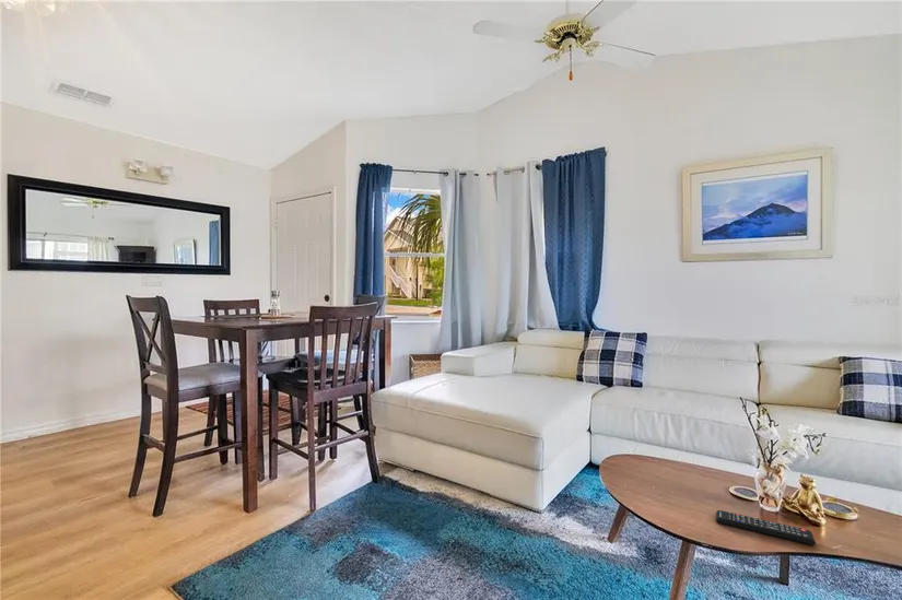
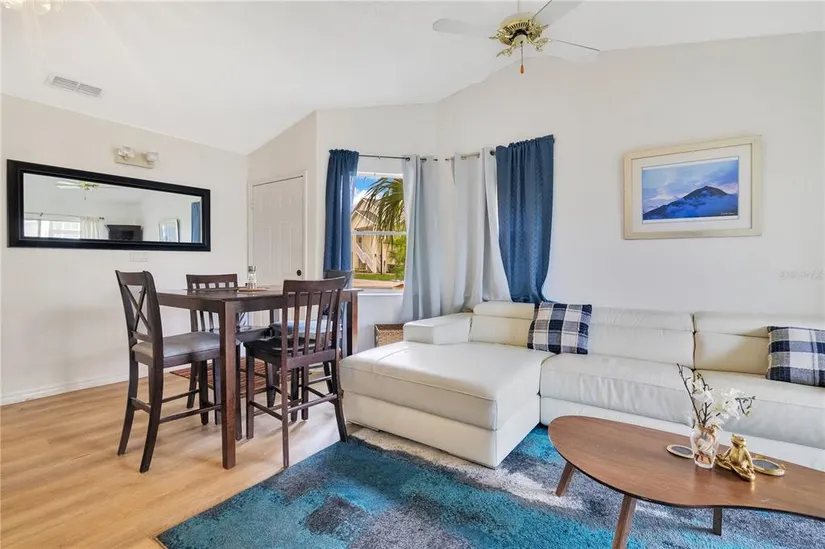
- remote control (762, 527)
